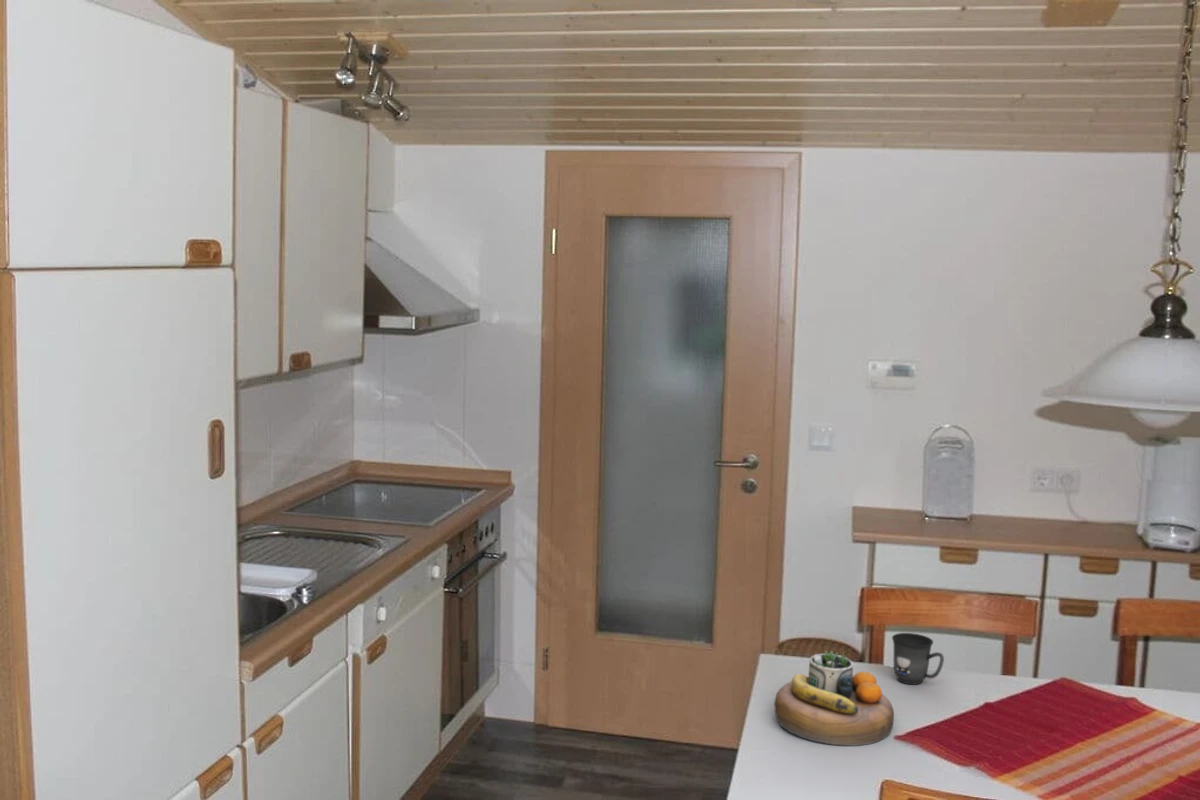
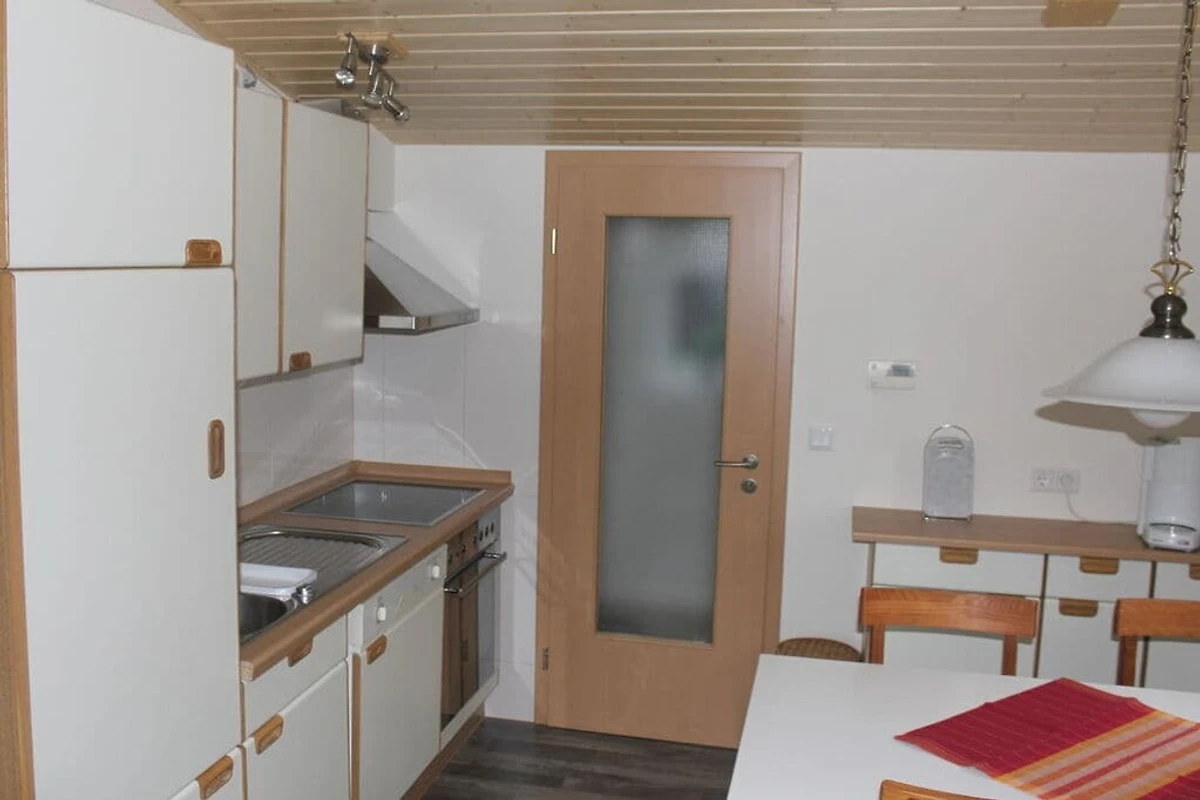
- decorative bowl (834, 688)
- mug (917, 661)
